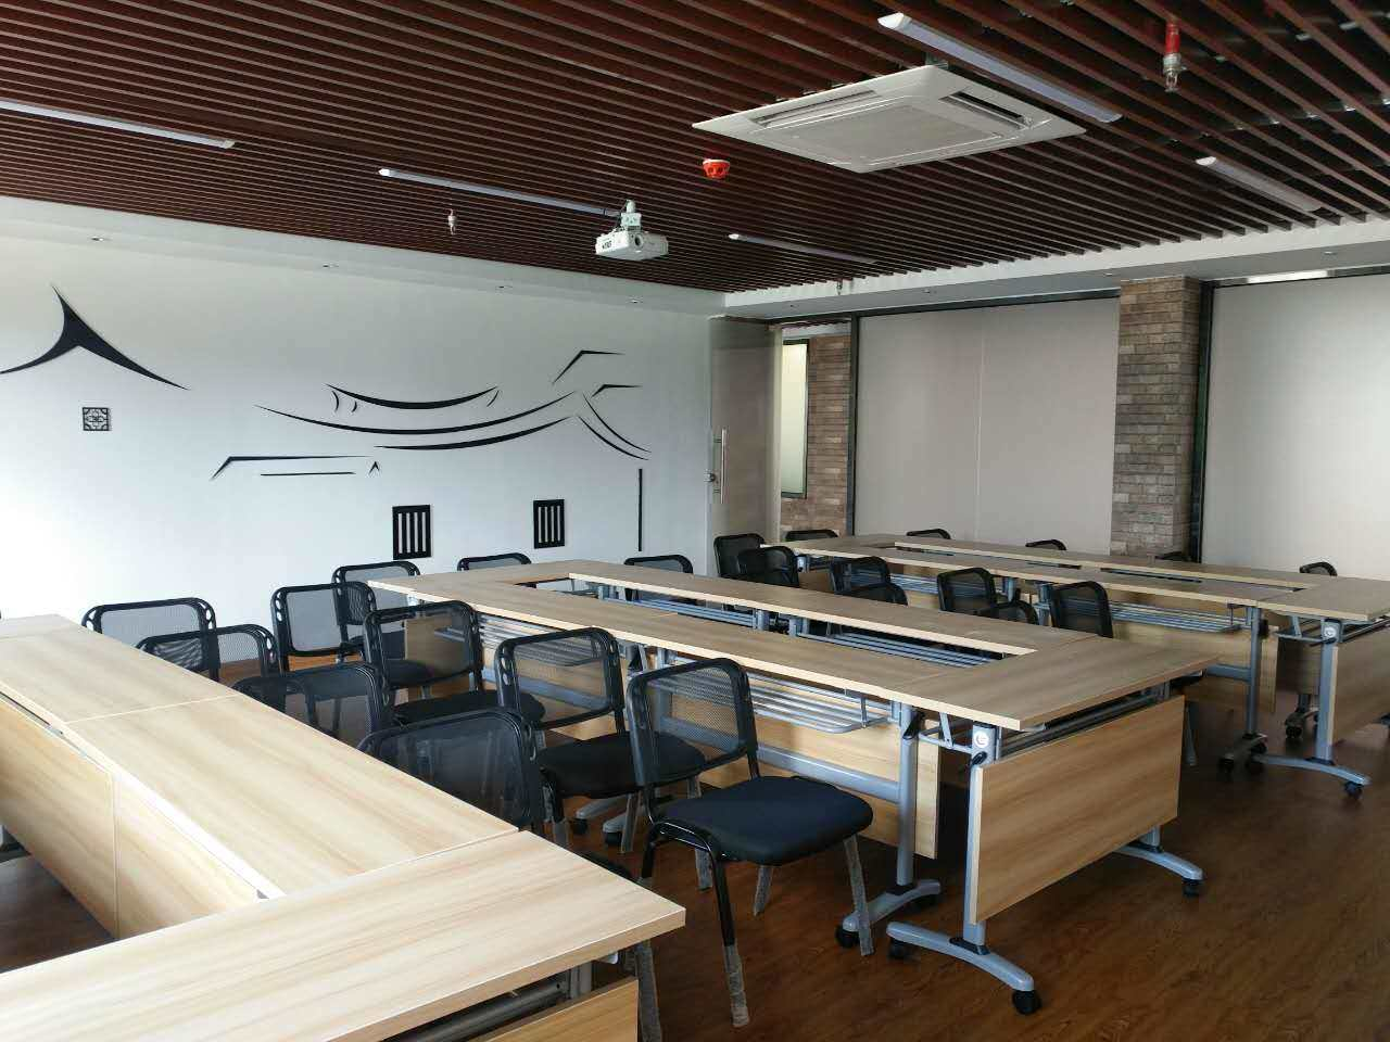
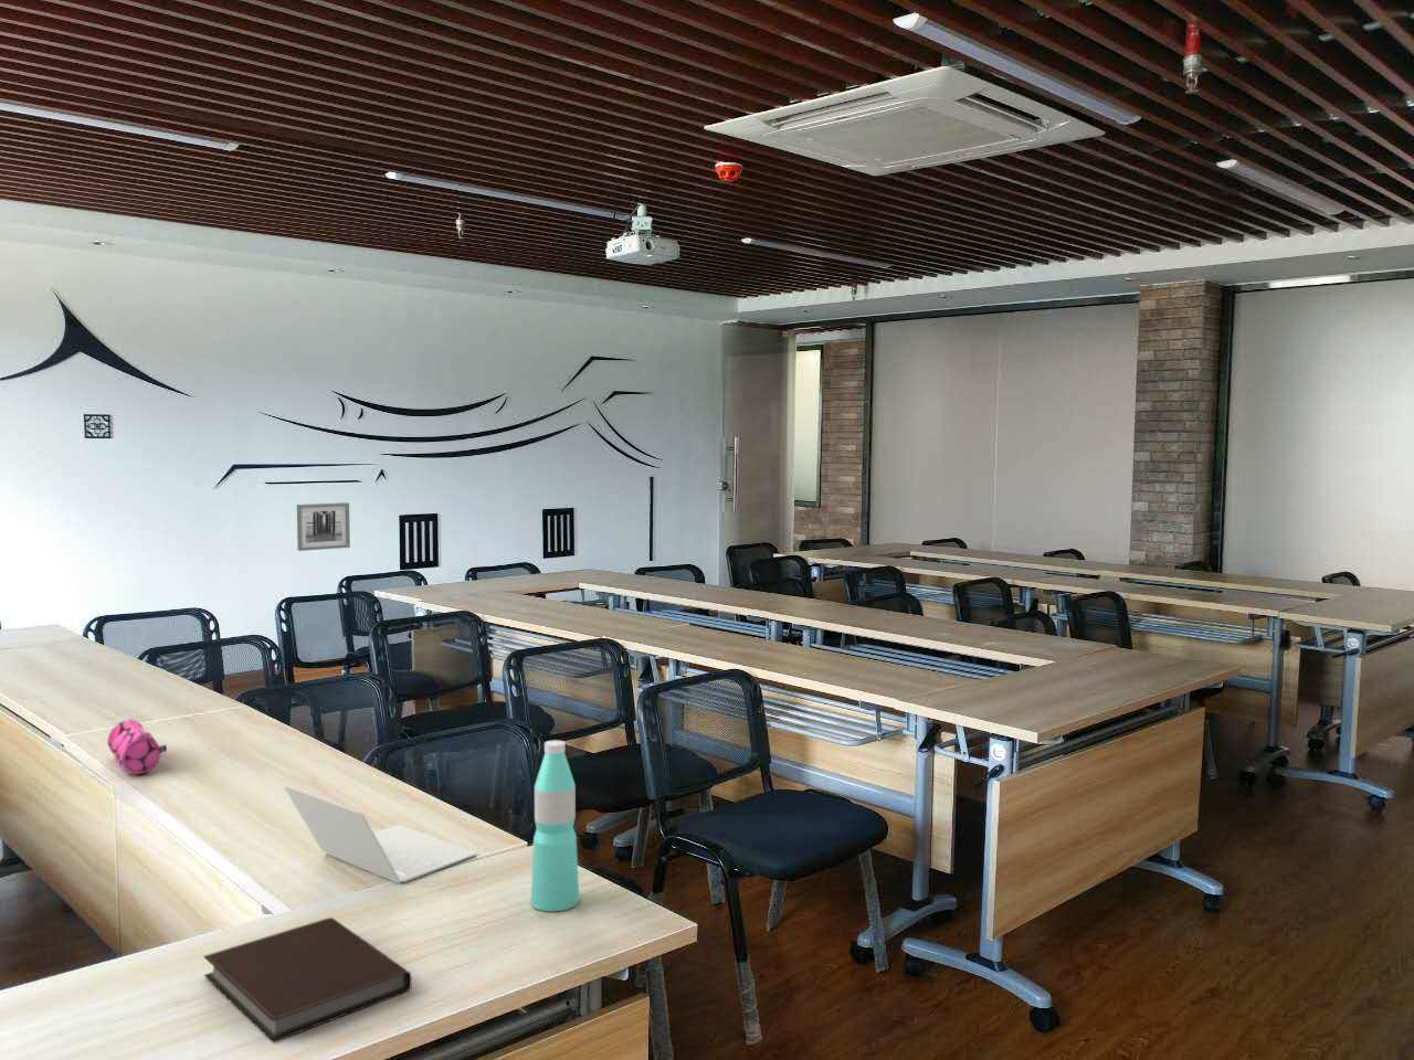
+ laptop (385, 828)
+ wall art (324, 526)
+ notebook (306, 973)
+ pencil case (134, 744)
+ water bottle (554, 823)
